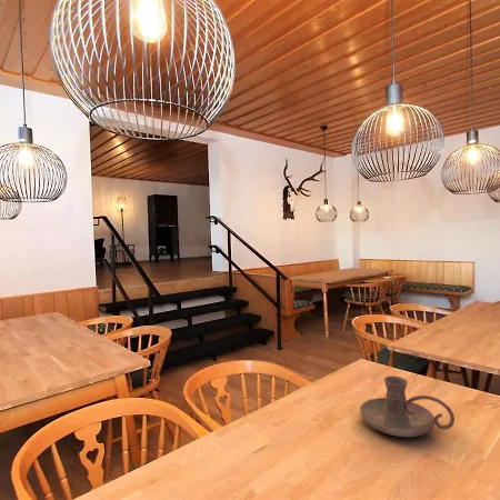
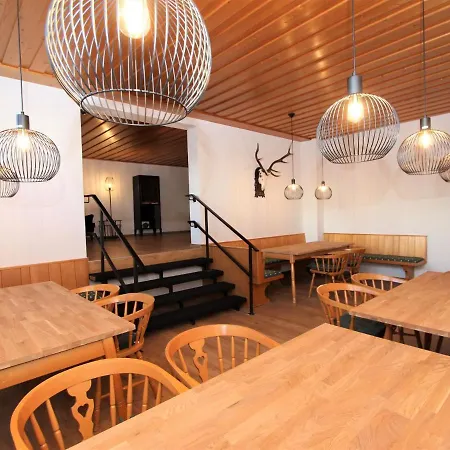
- candle holder (404, 403)
